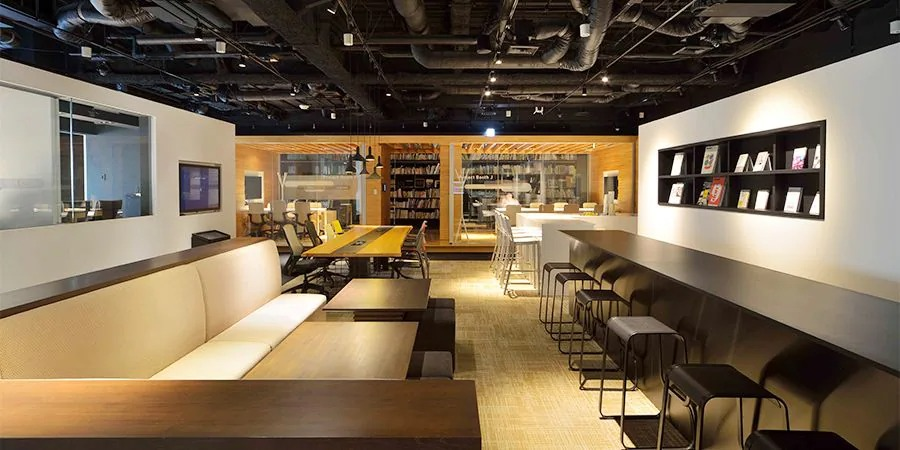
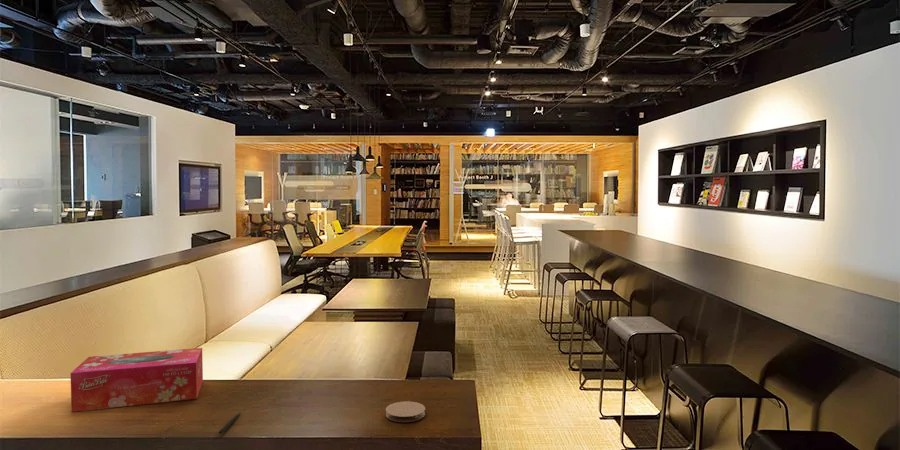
+ tissue box (142, 377)
+ pen (231, 421)
+ coaster (405, 411)
